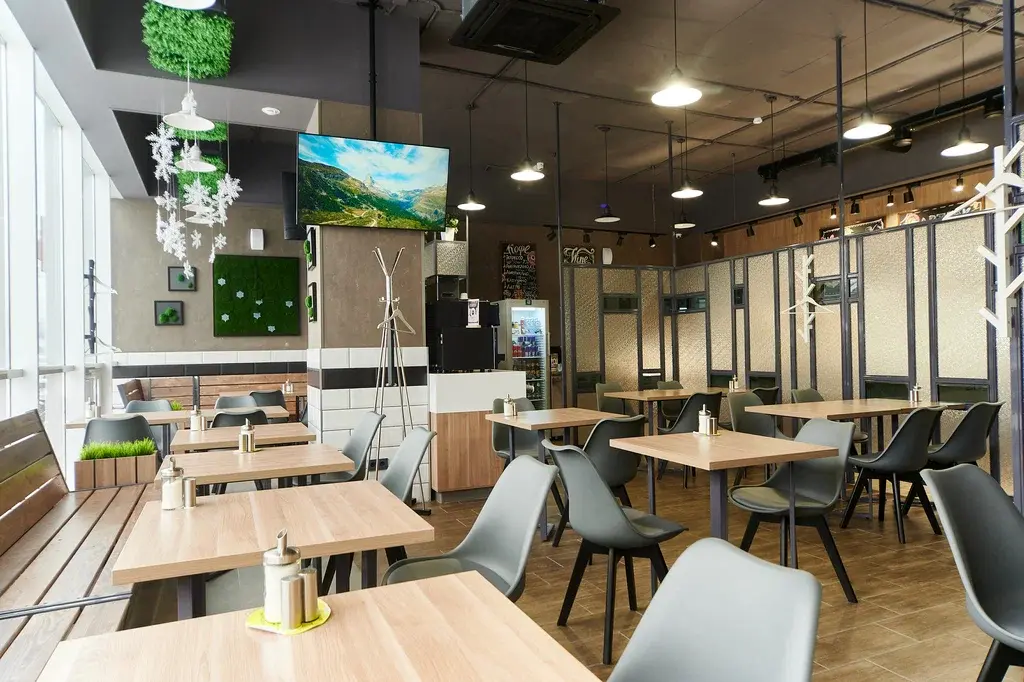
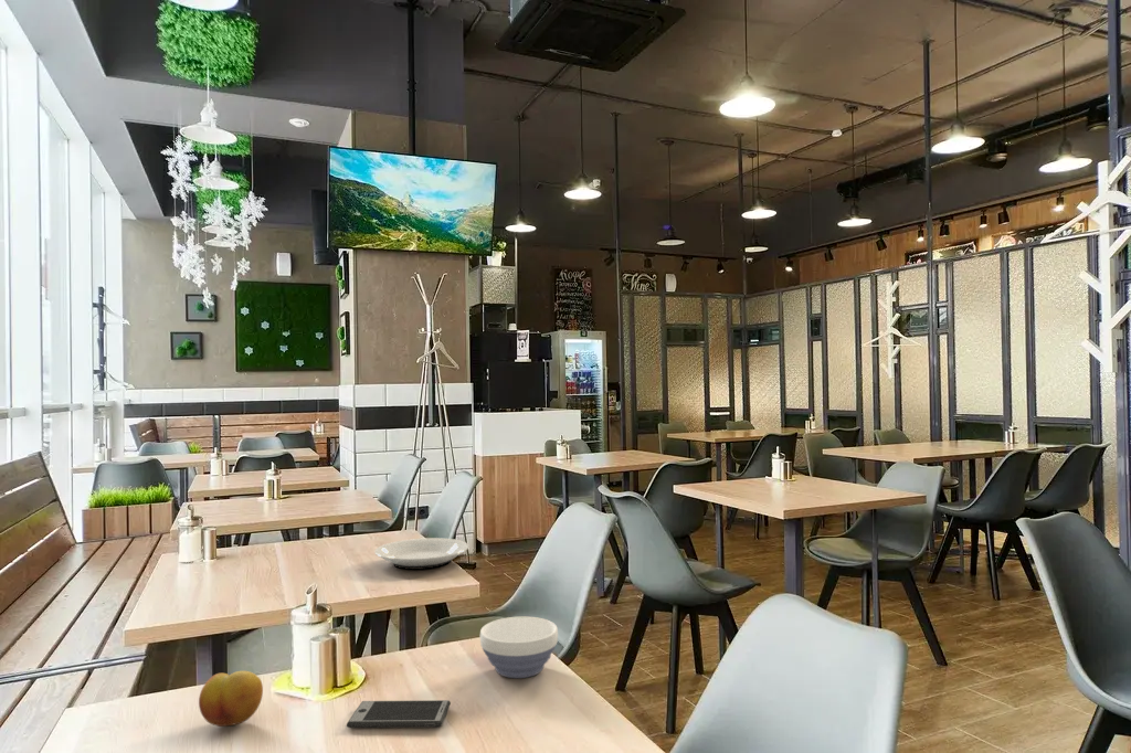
+ fruit (231, 697)
+ smartphone (400, 713)
+ plate (422, 554)
+ bowl (519, 649)
